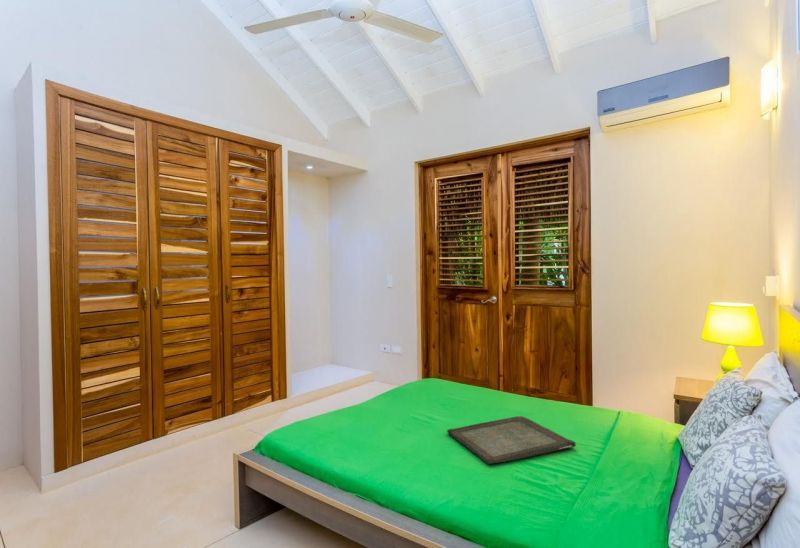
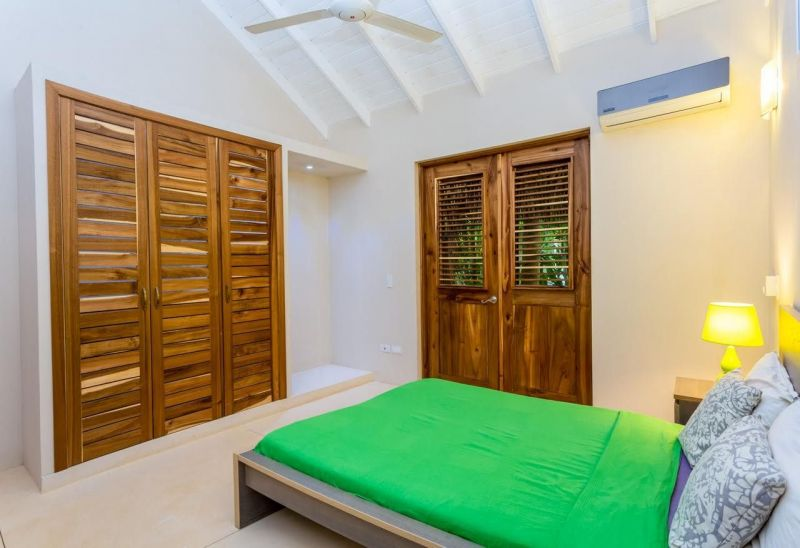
- serving tray (507, 436)
